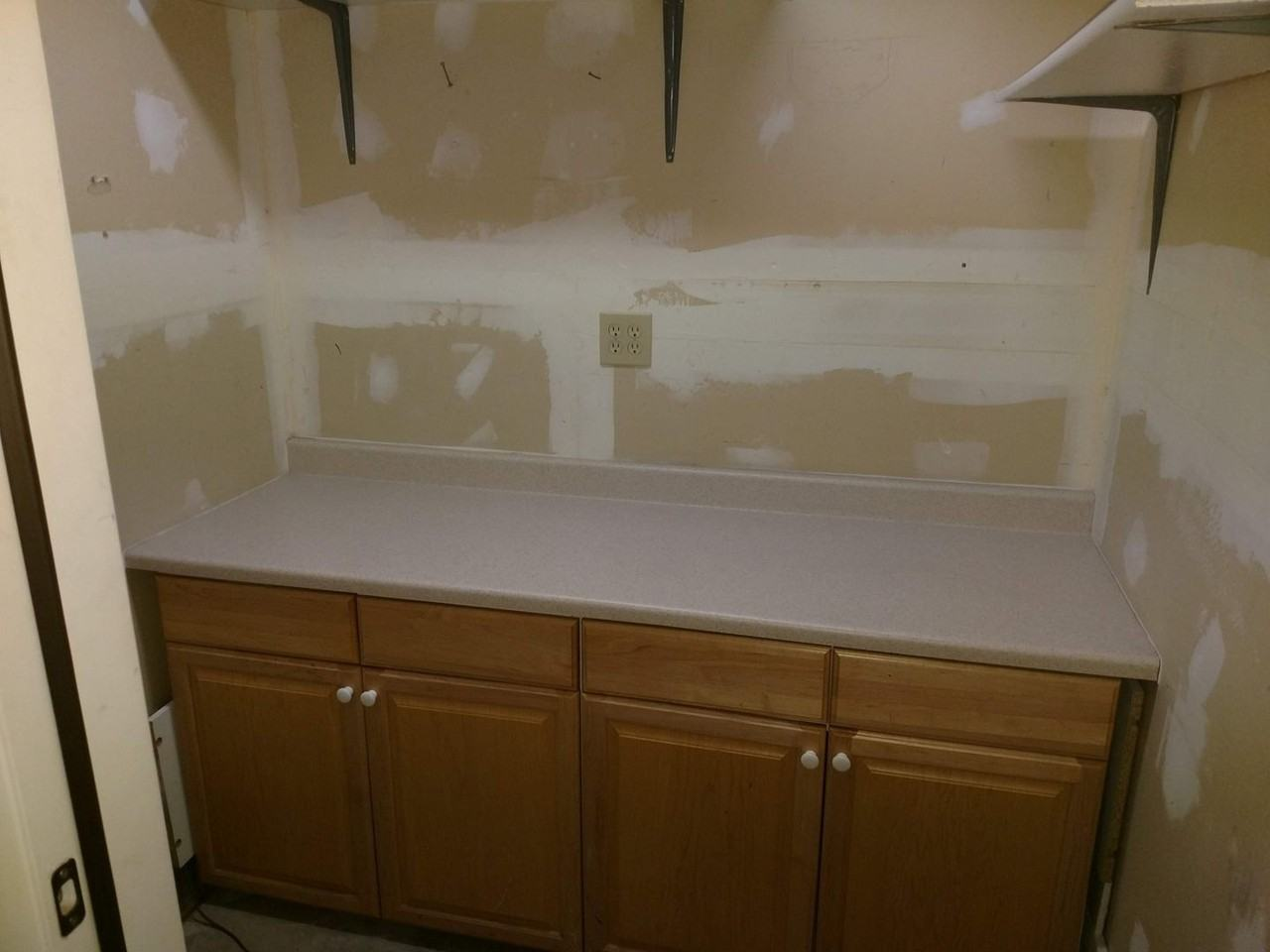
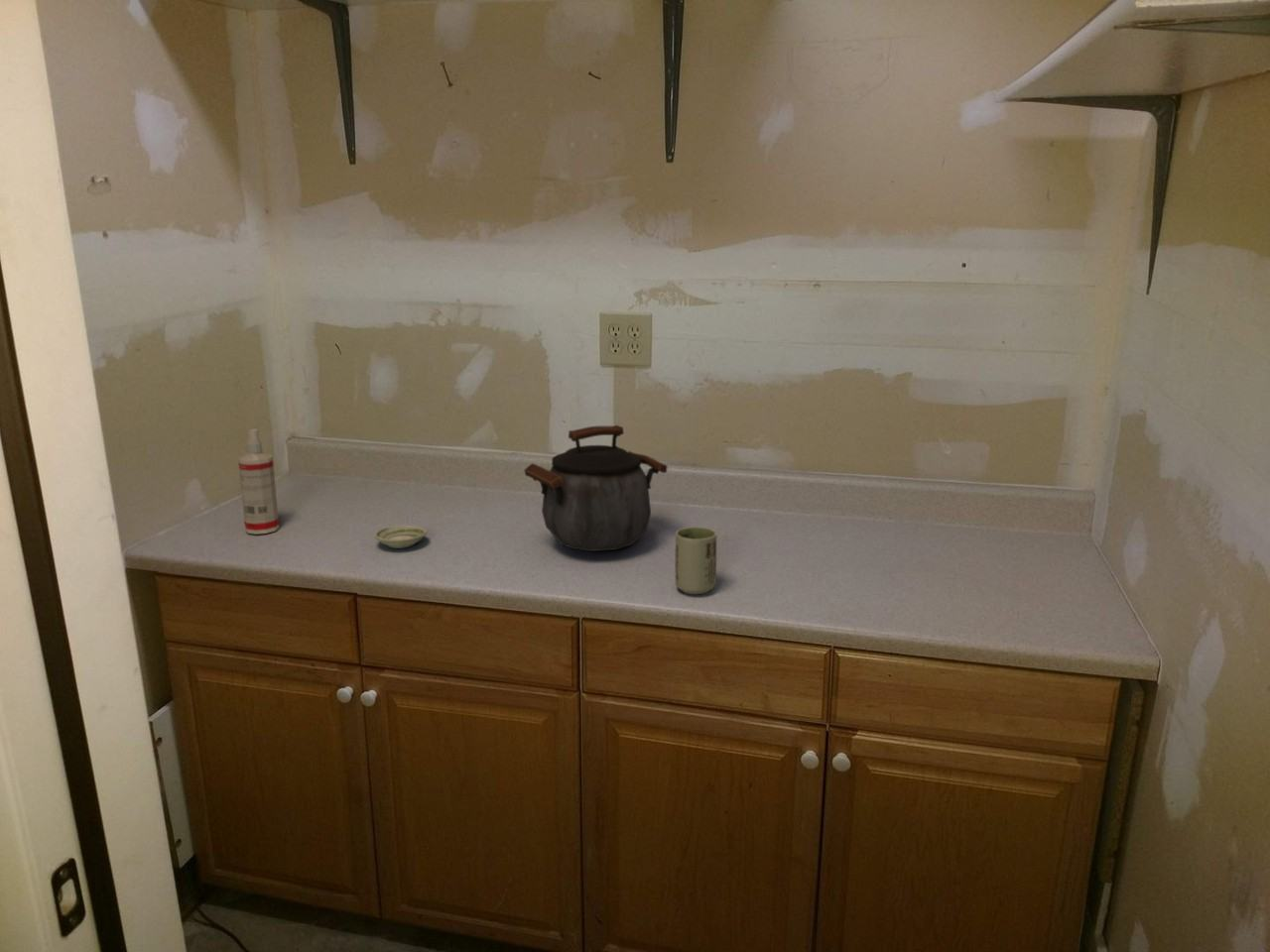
+ saucer (401, 537)
+ kettle (596, 487)
+ spray bottle (257, 480)
+ cup (696, 560)
